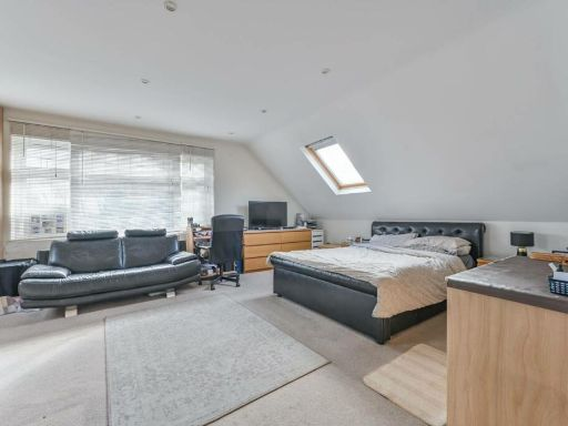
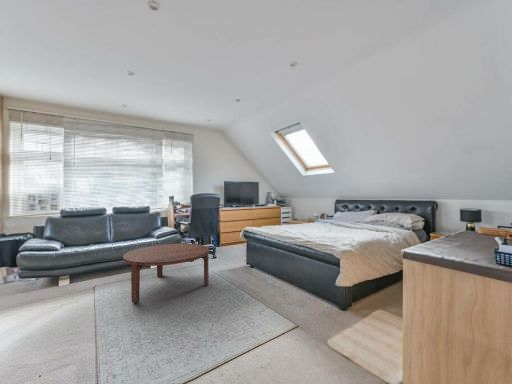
+ coffee table (168, 264)
